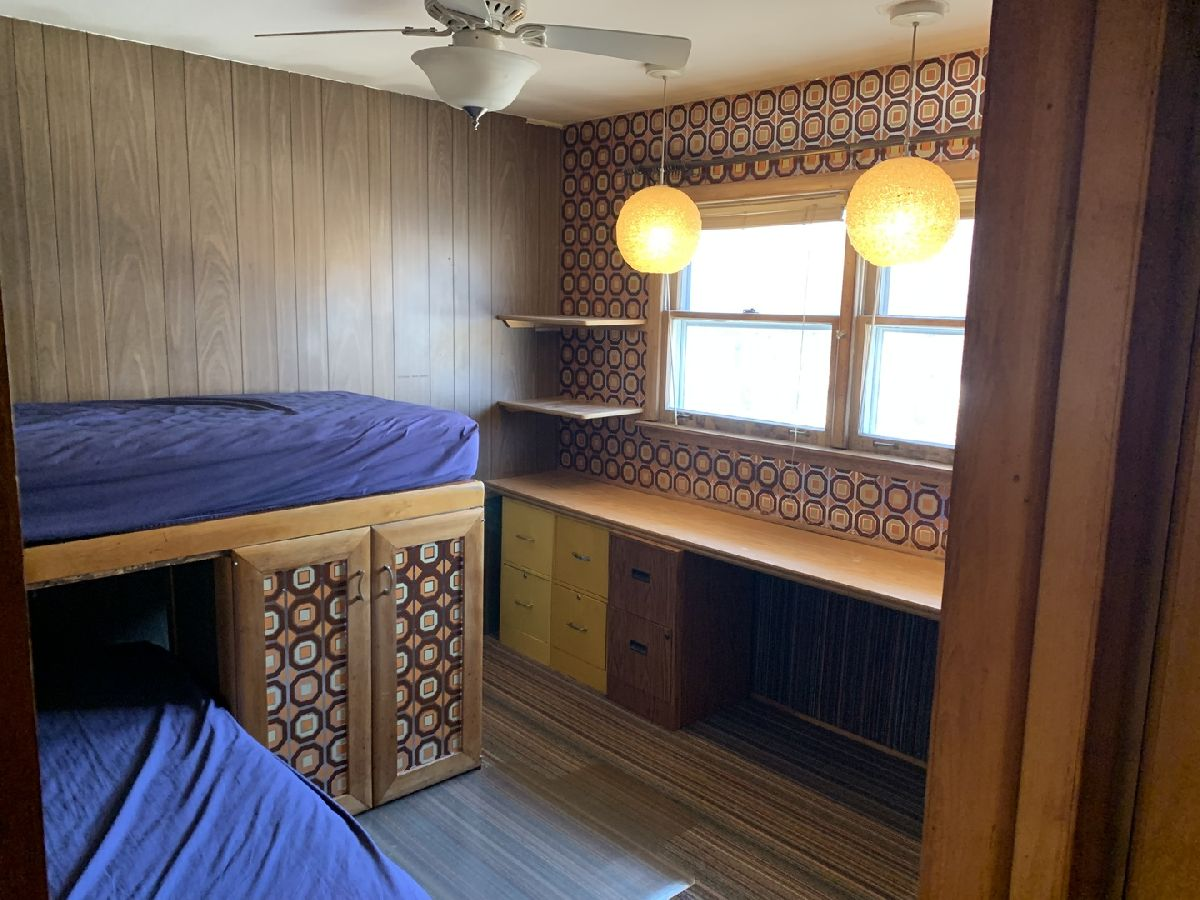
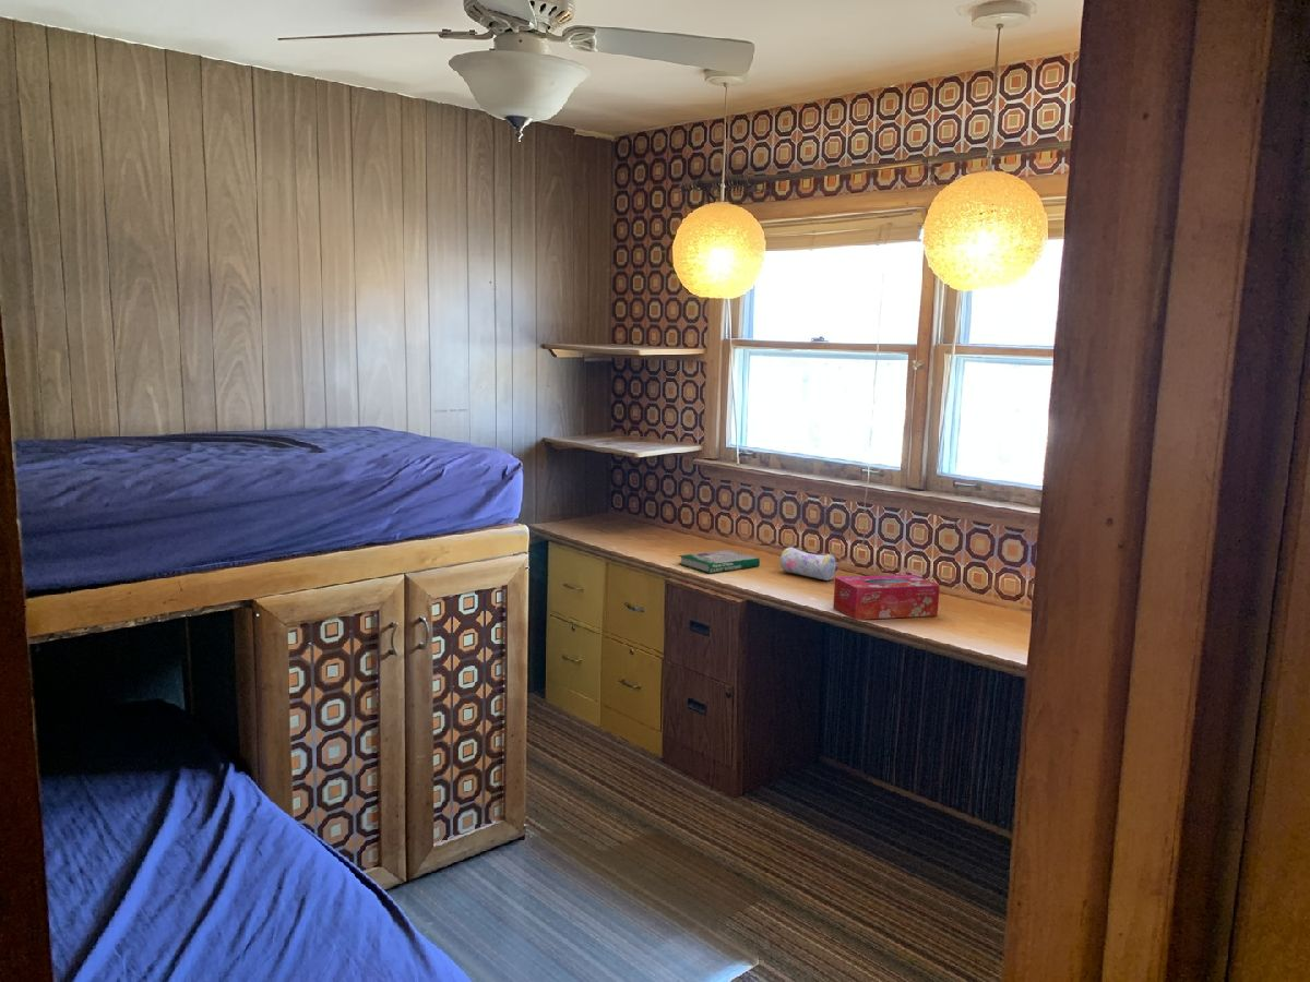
+ pencil case (808, 563)
+ book (718, 561)
+ tissue box (885, 596)
